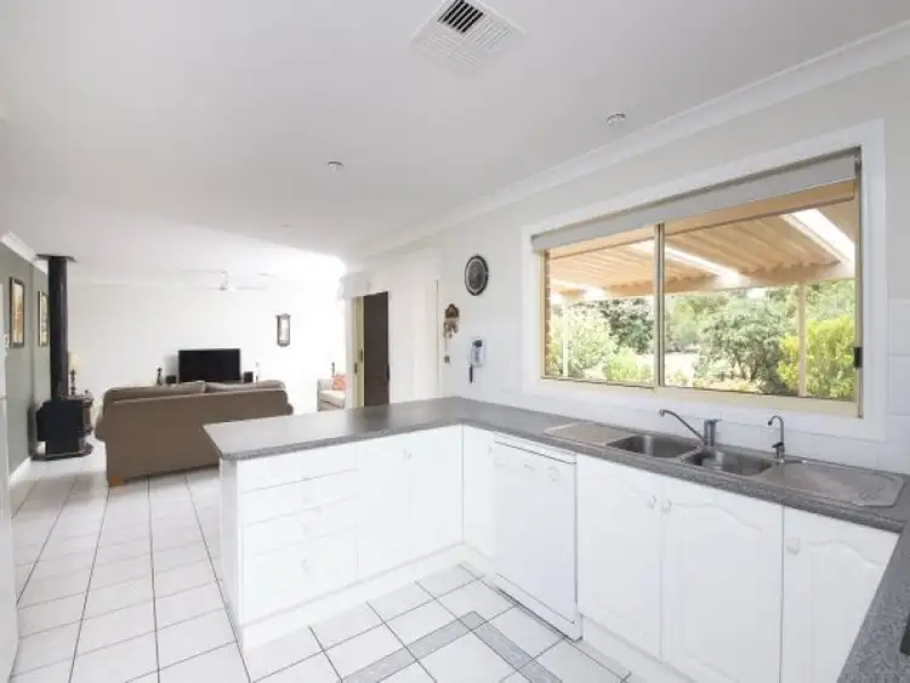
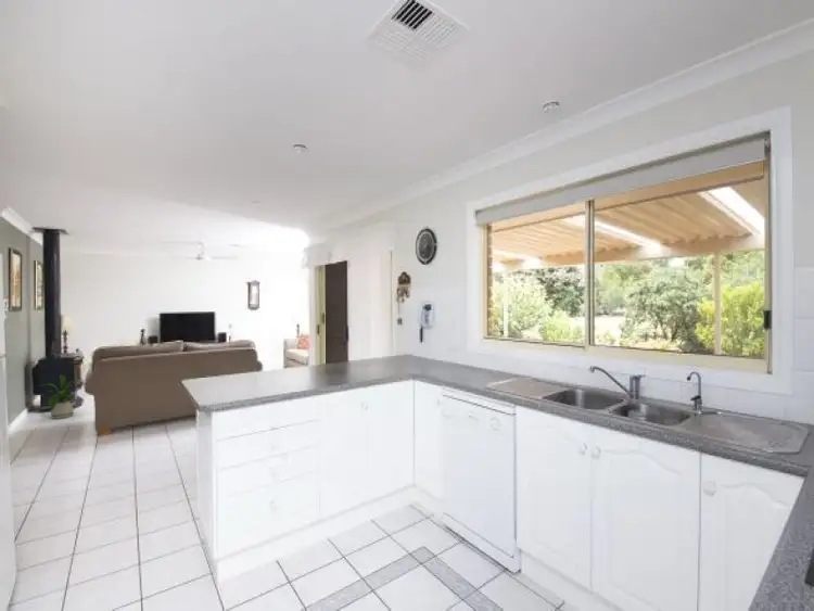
+ house plant (59, 397)
